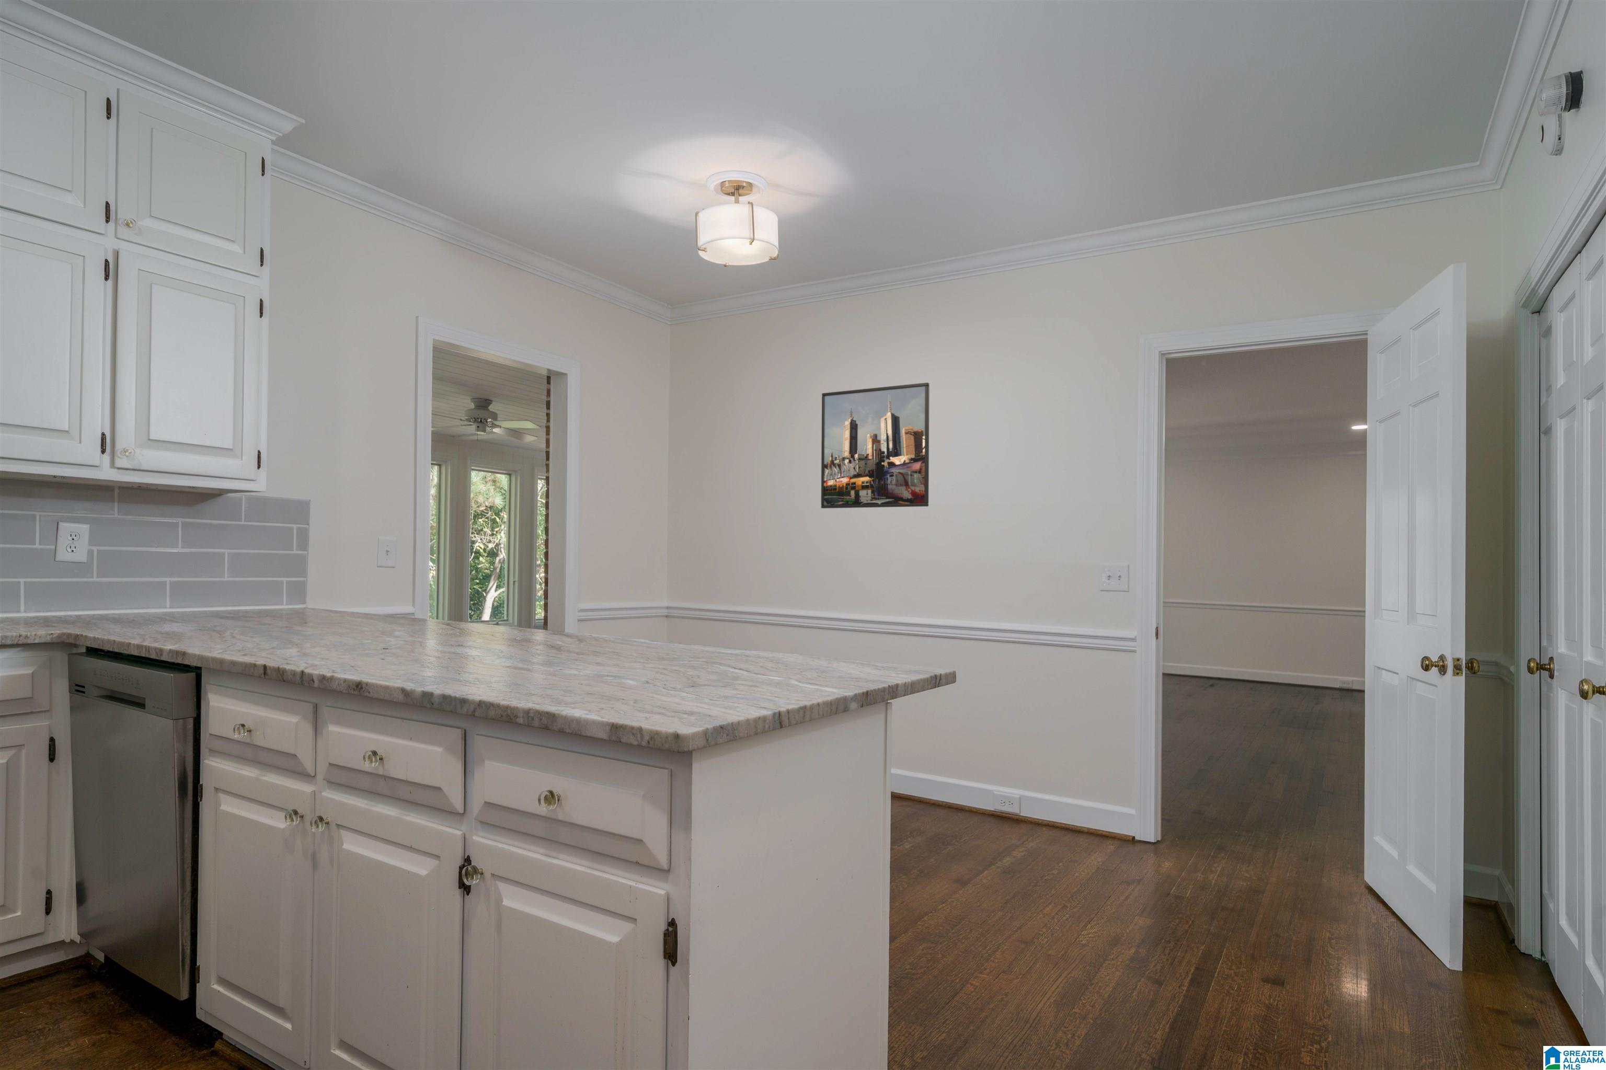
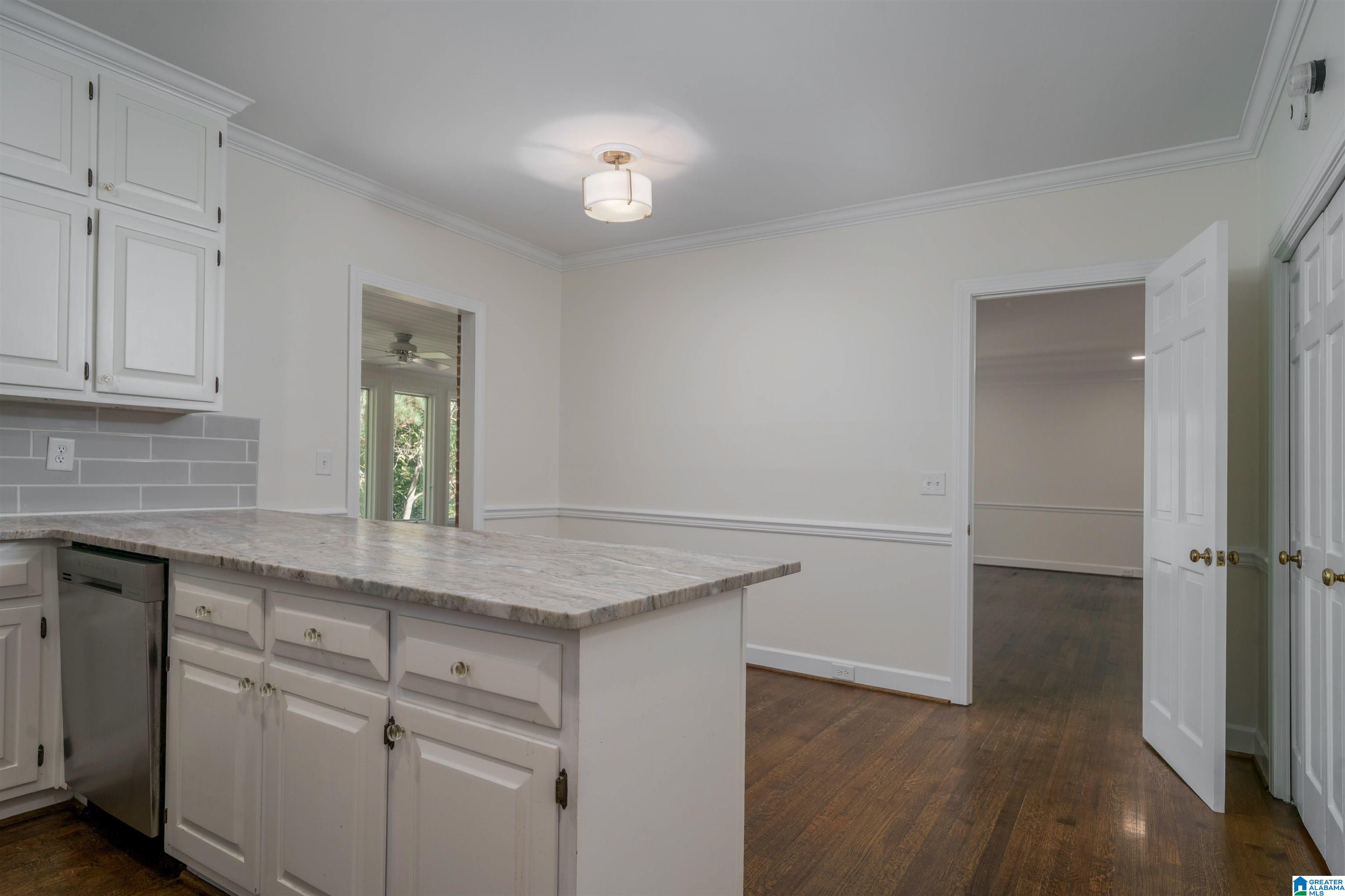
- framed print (873, 448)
